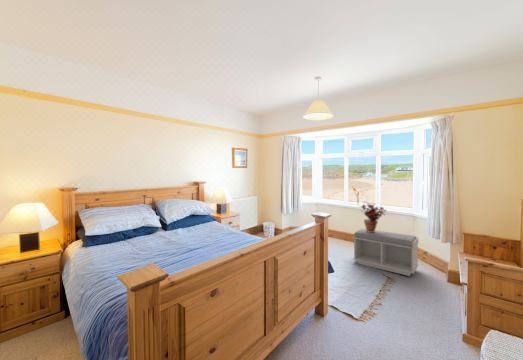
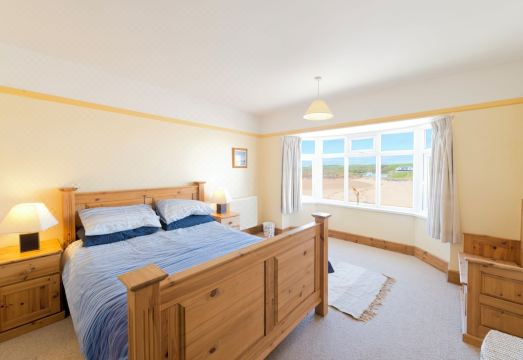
- bench (384, 249)
- potted plant (372, 218)
